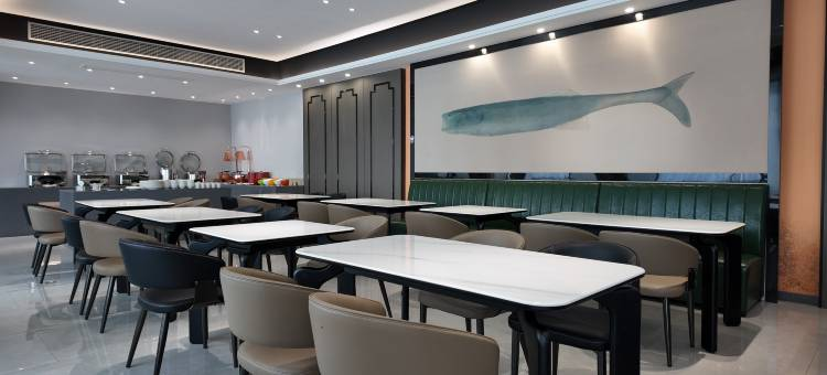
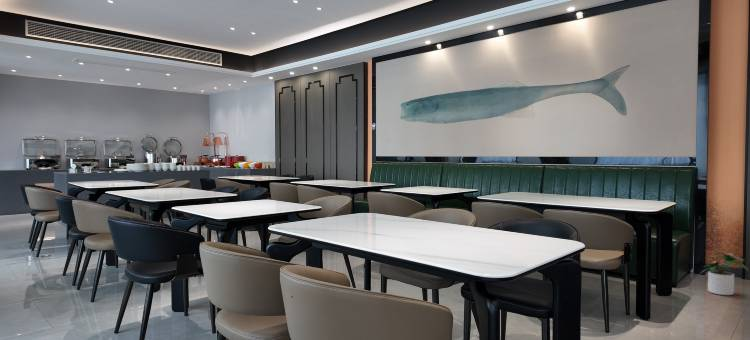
+ potted plant (724, 272)
